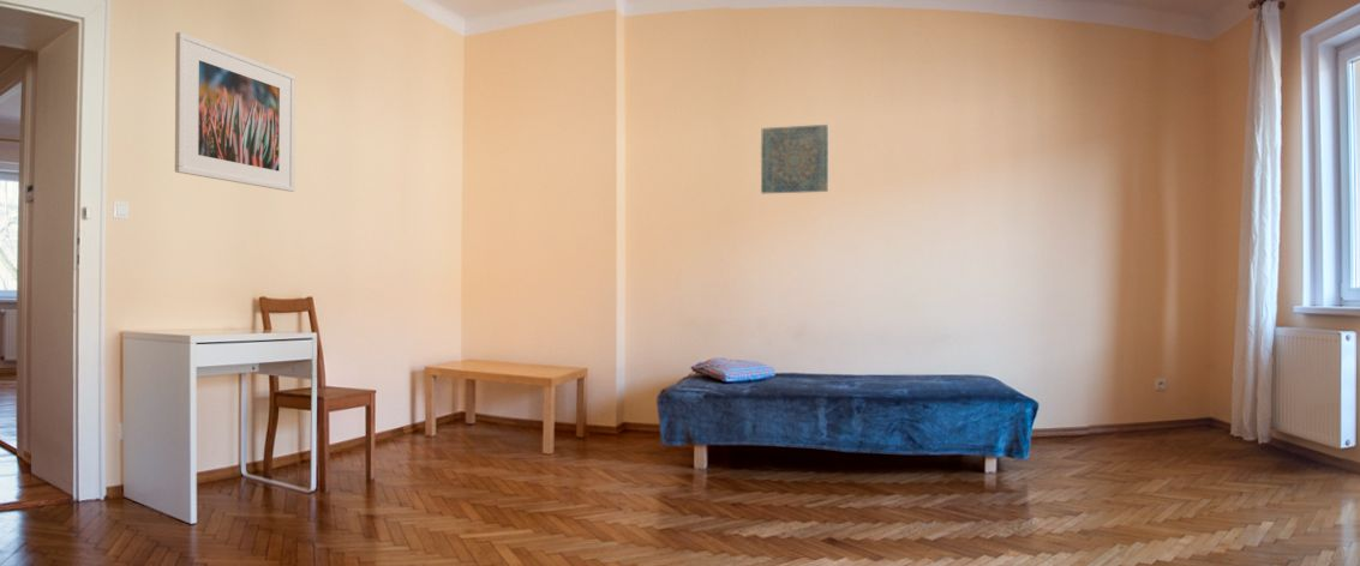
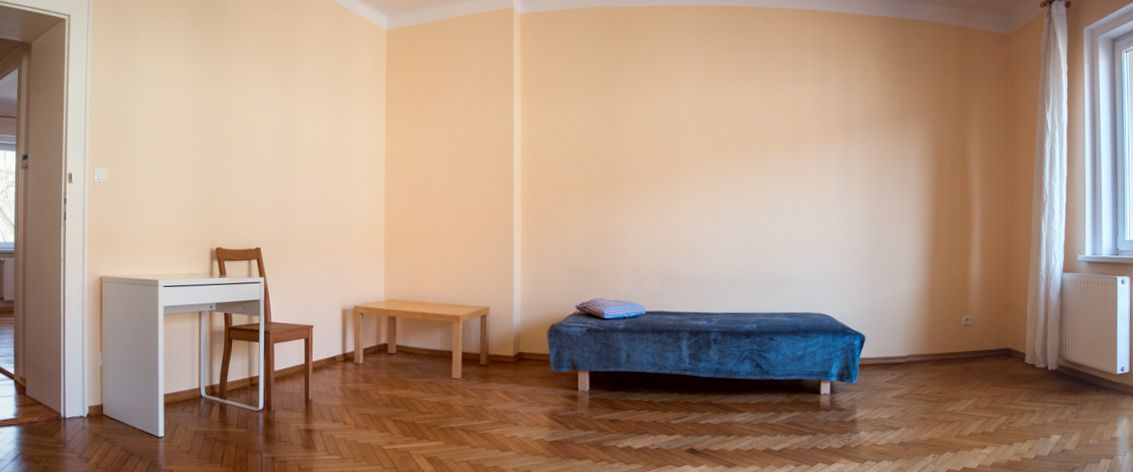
- wall art (793, 159)
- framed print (240, 119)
